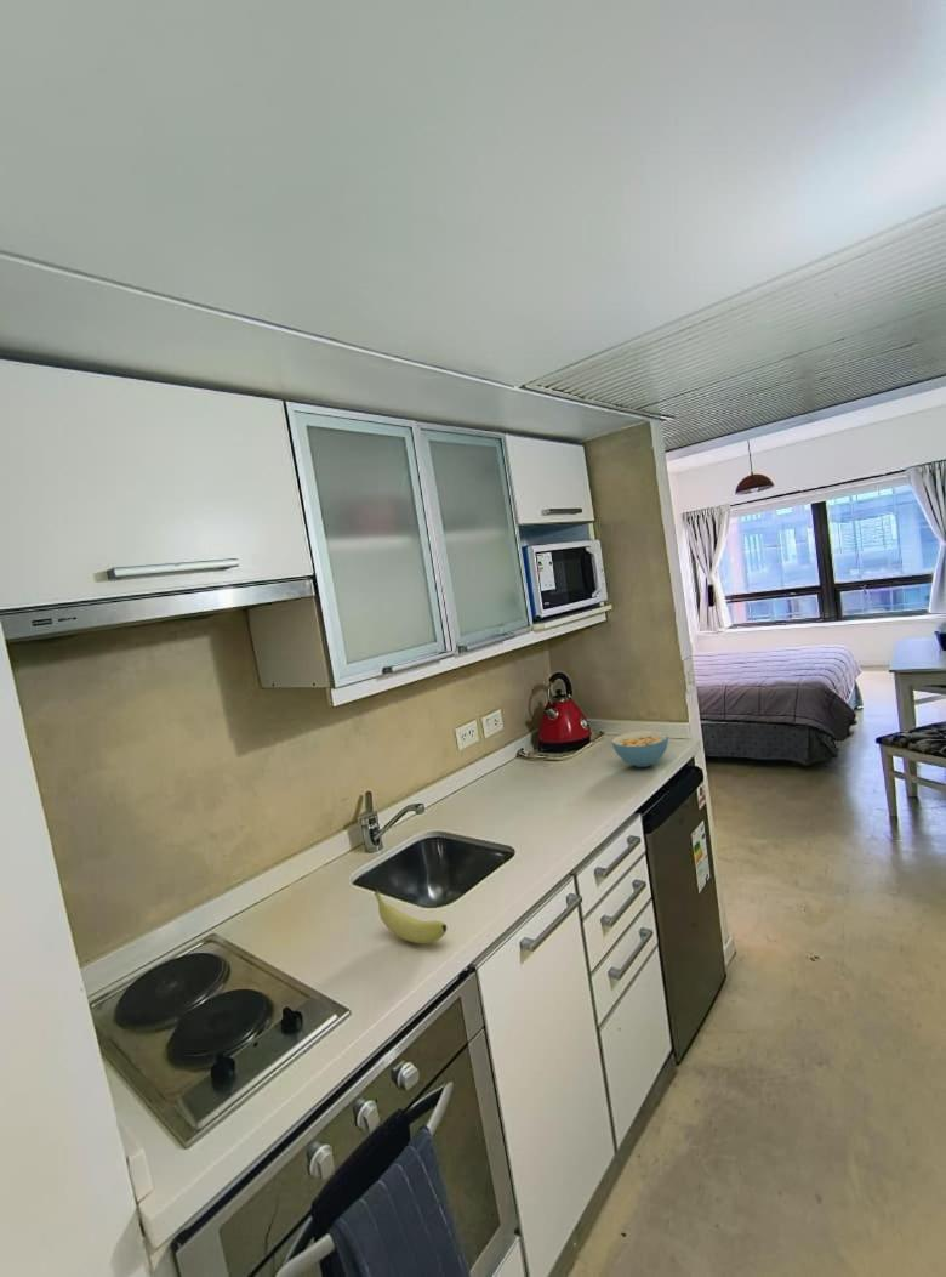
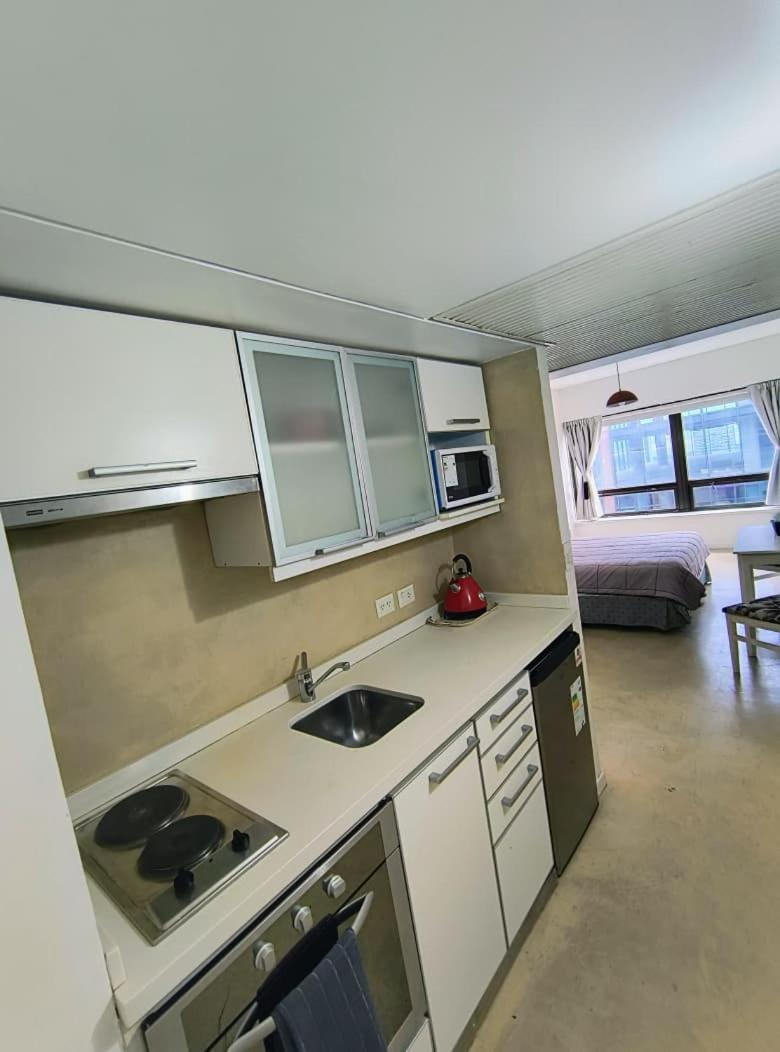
- fruit (410, 918)
- cereal bowl (640, 751)
